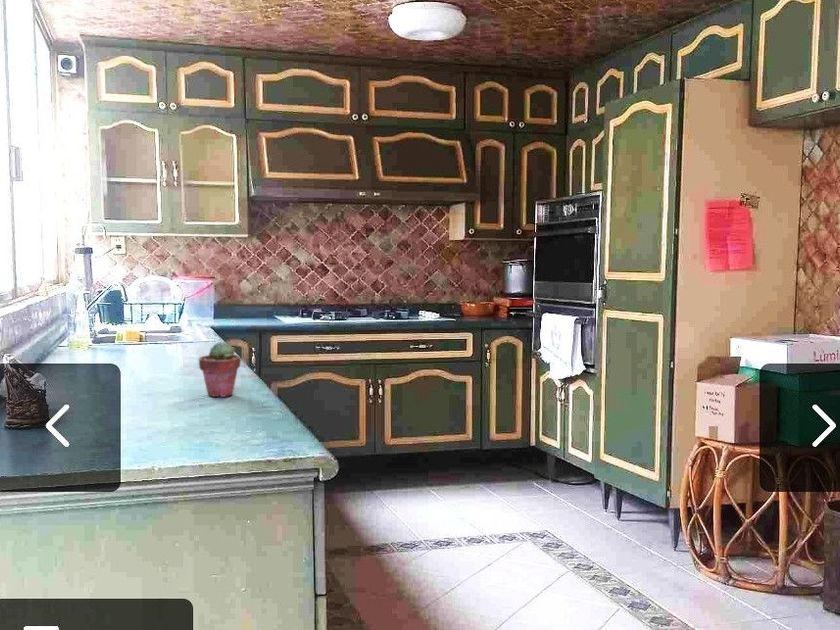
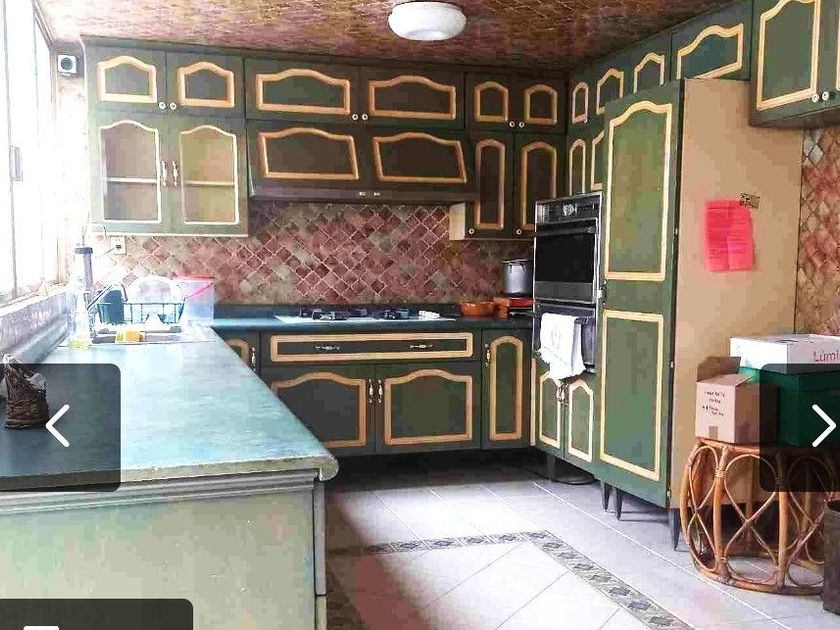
- potted succulent (220, 368)
